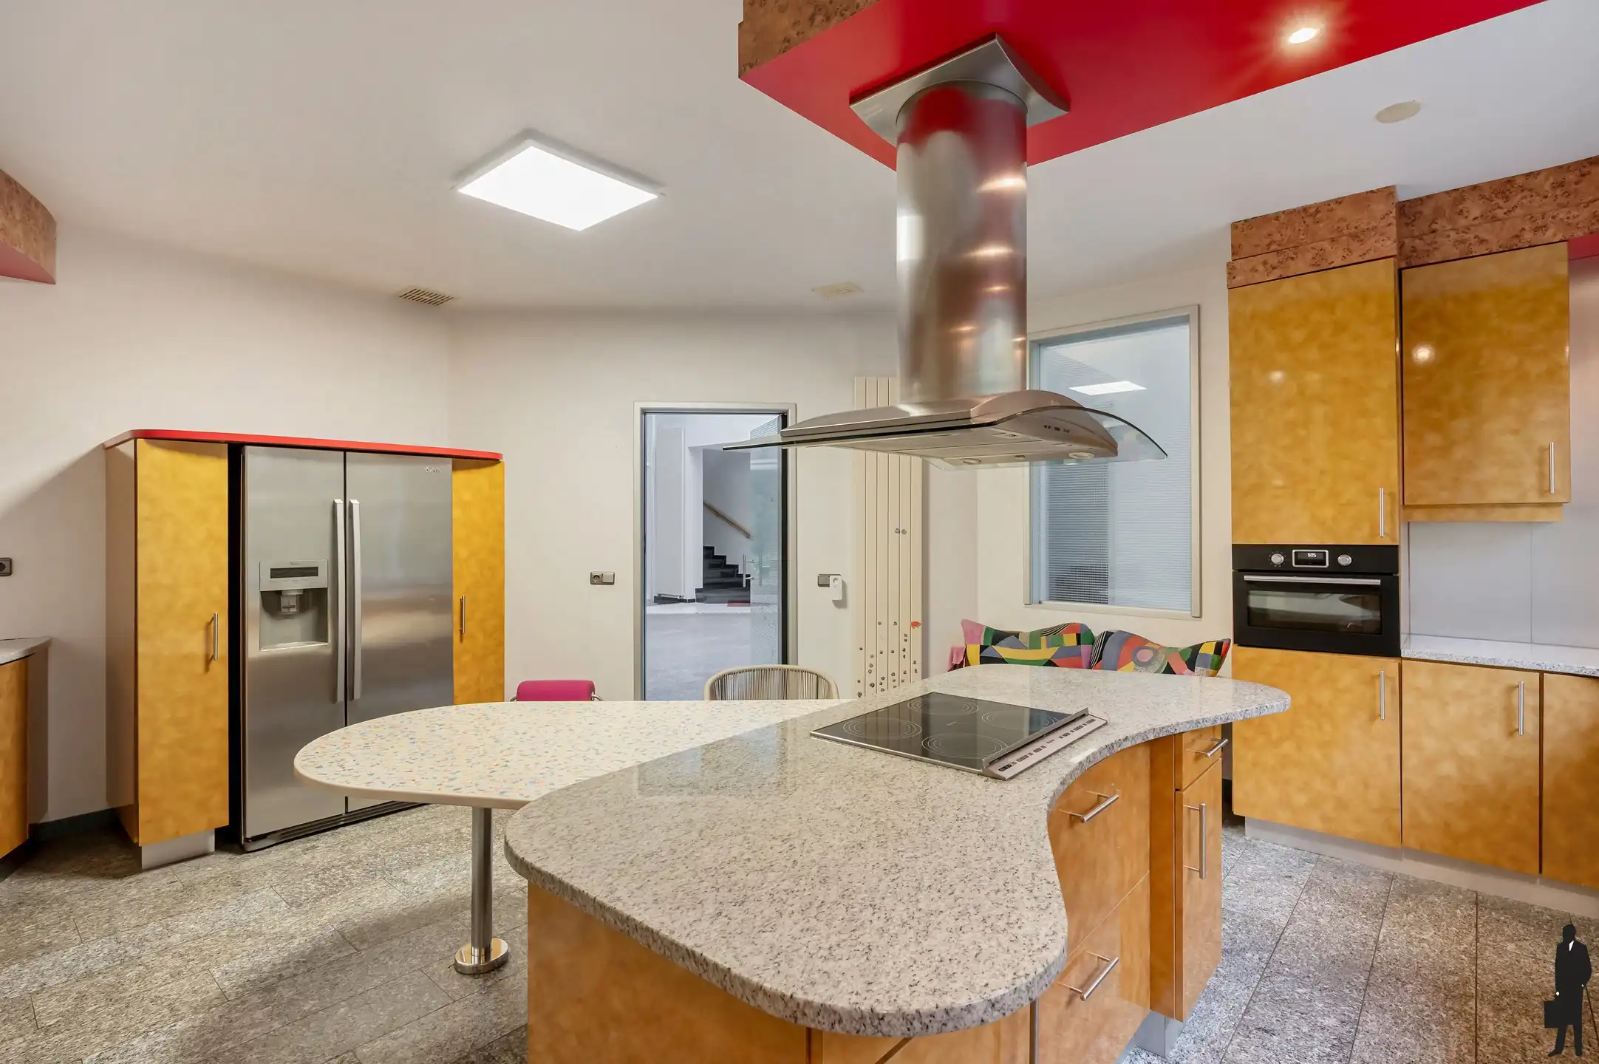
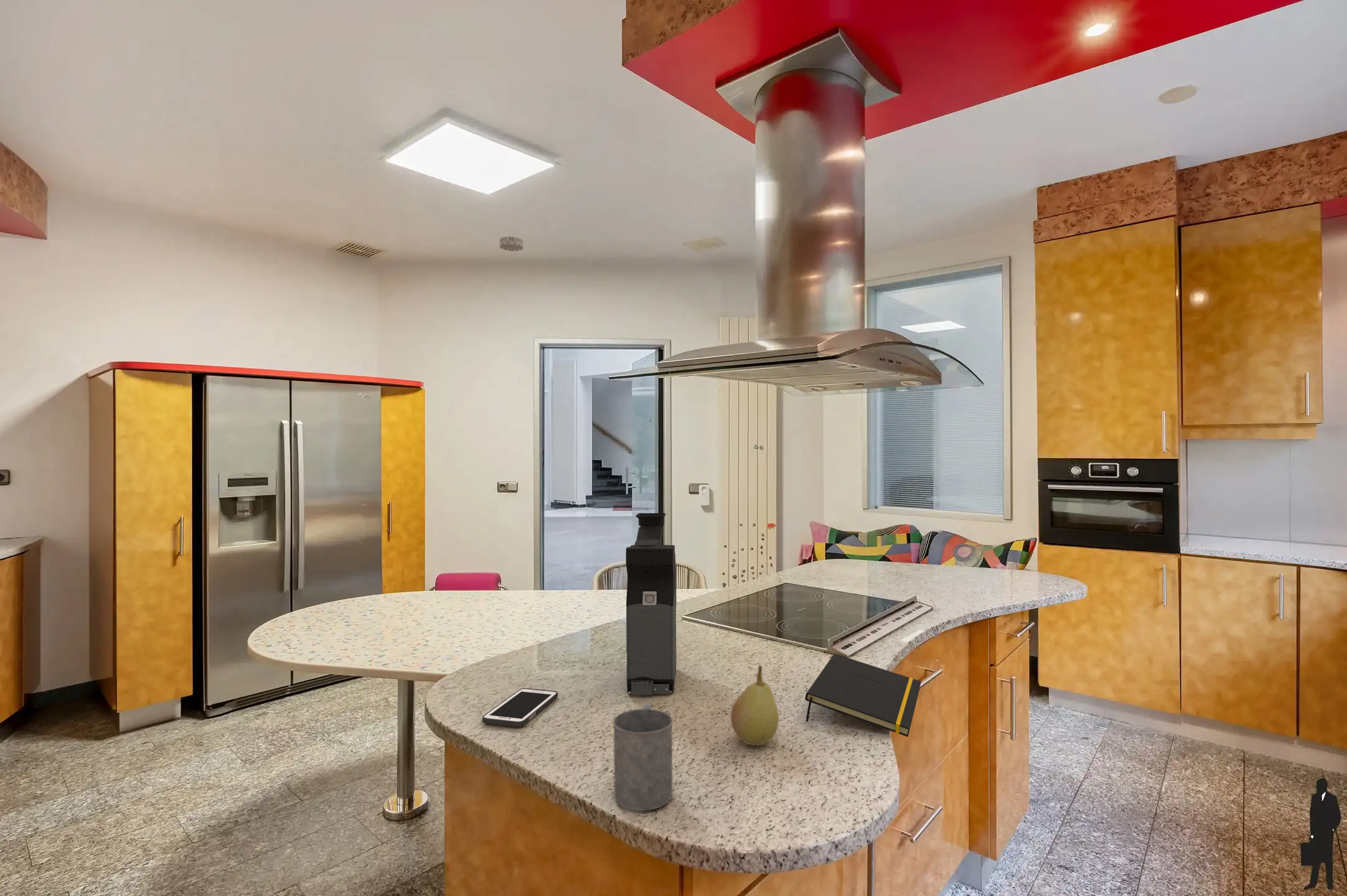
+ cell phone (522, 706)
+ mug (644, 751)
+ notepad (866, 690)
+ fruit (755, 703)
+ smoke detector (511, 243)
+ coffee maker (652, 598)
